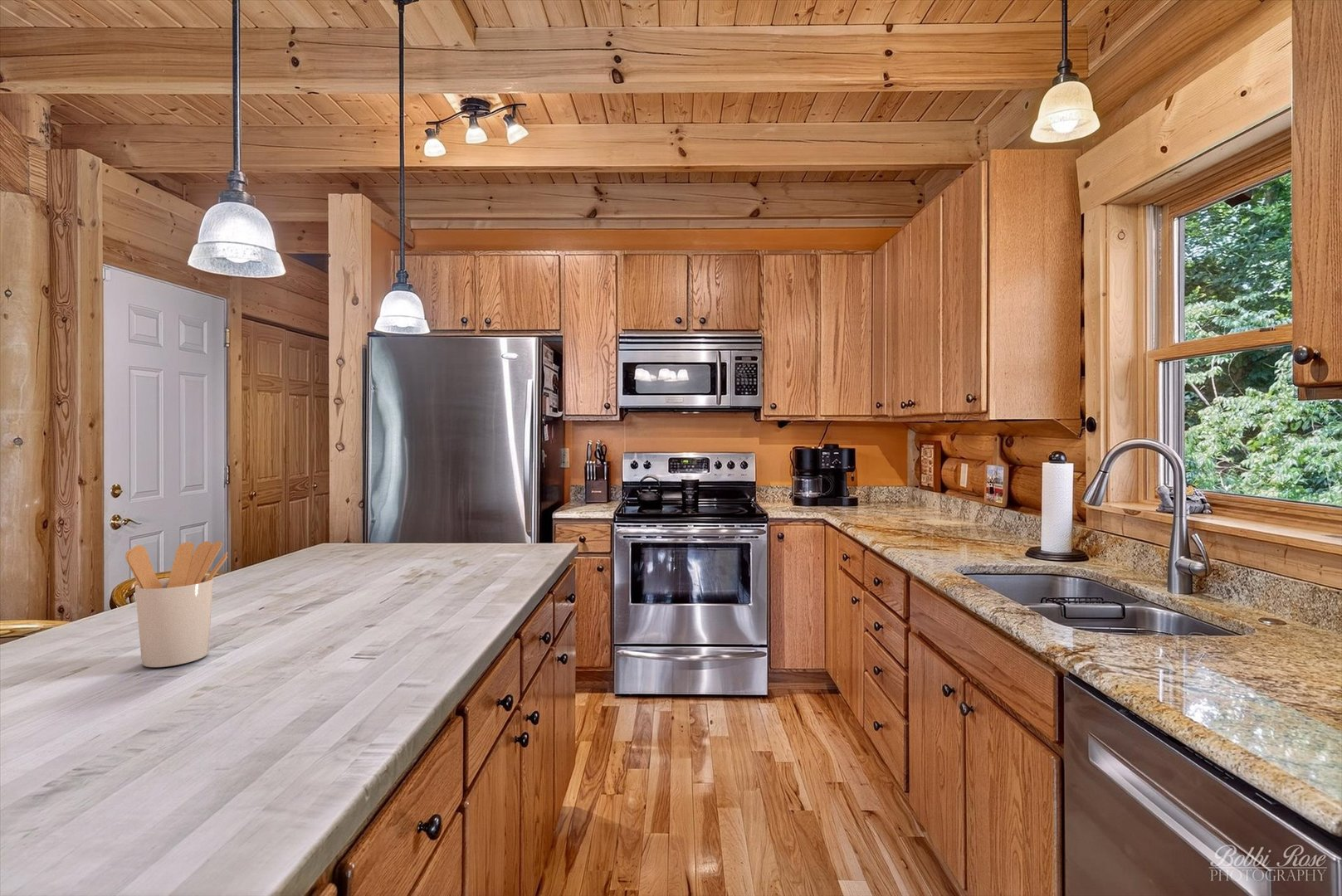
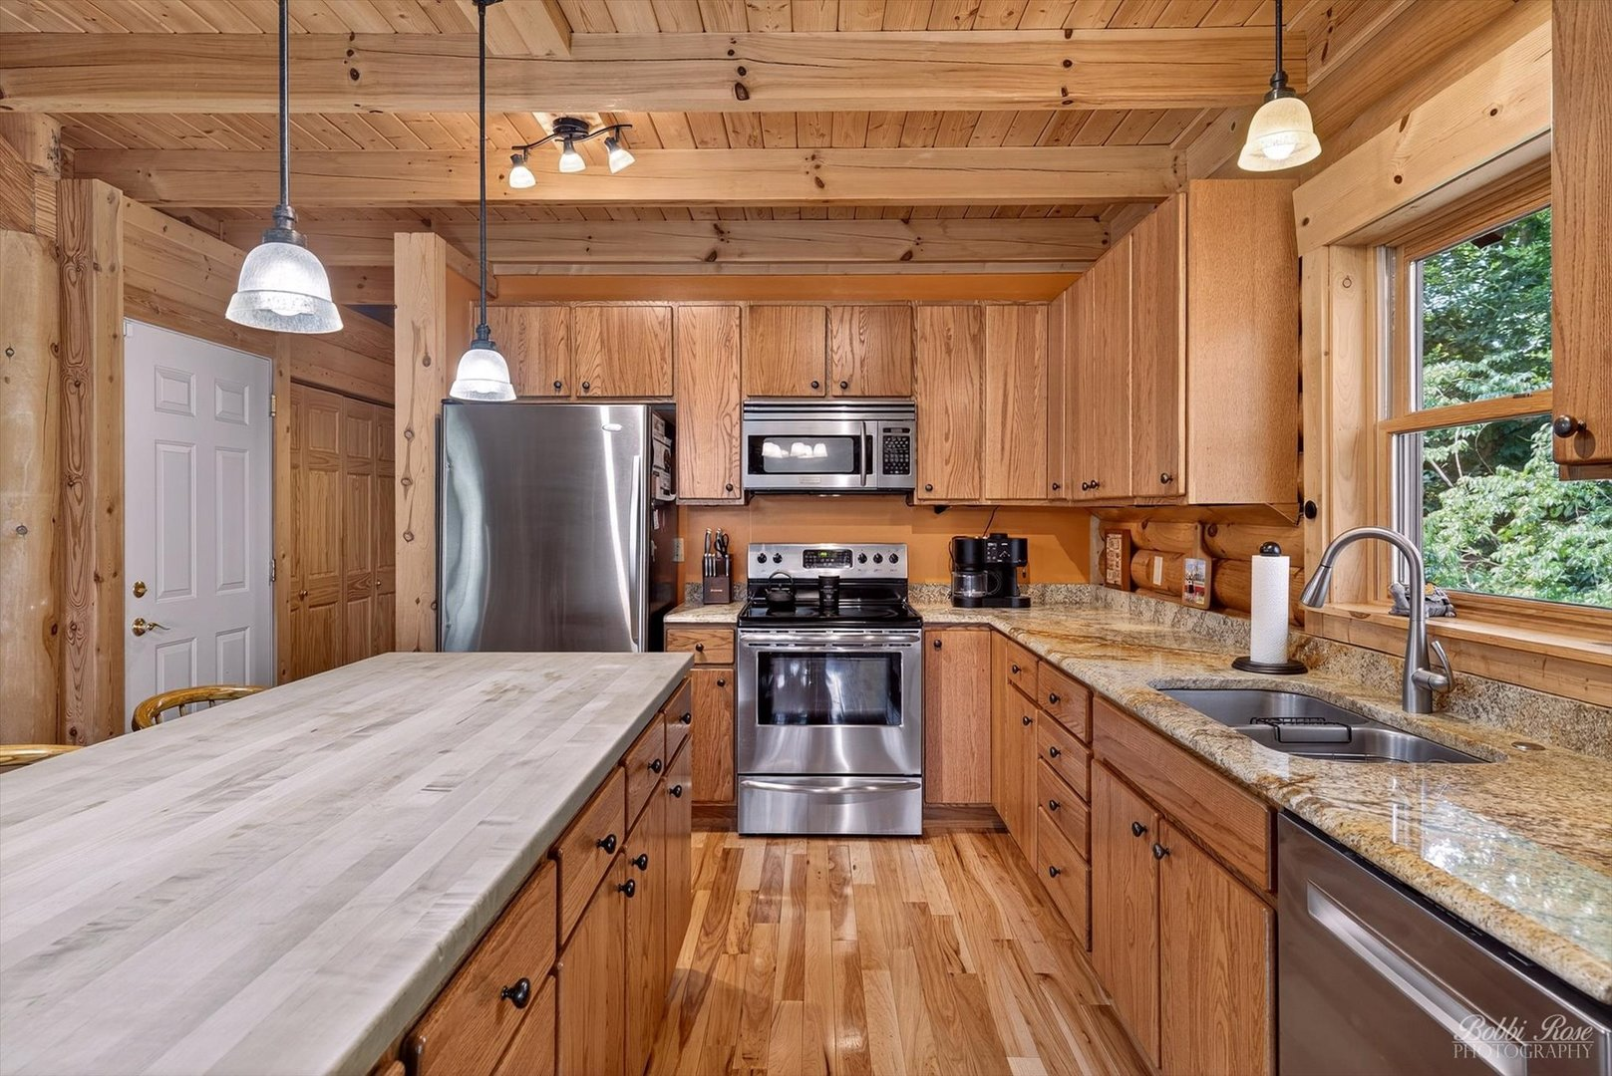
- utensil holder (183, 597)
